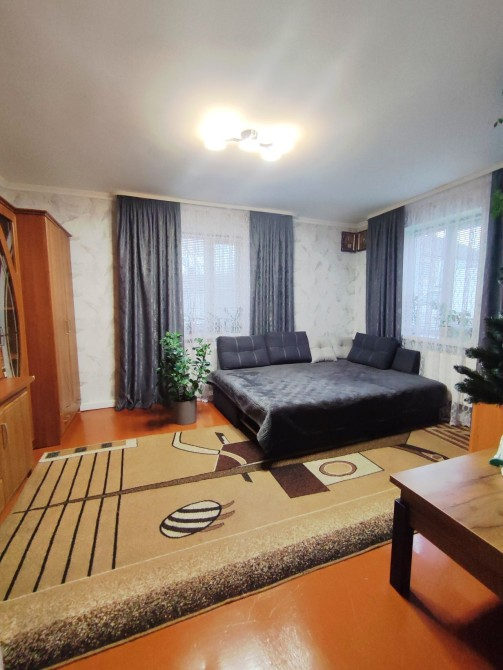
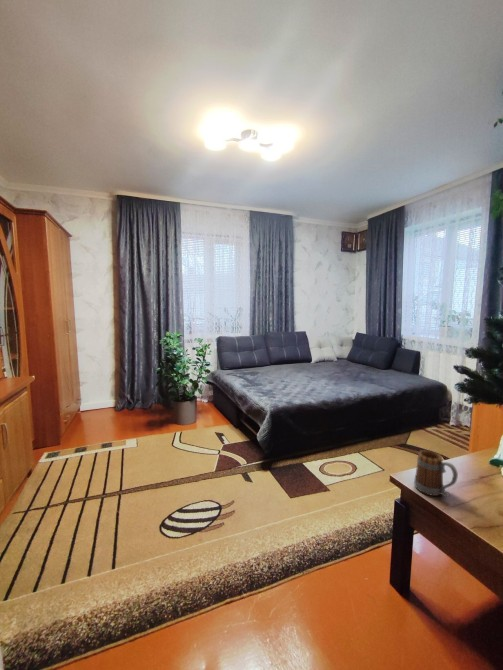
+ mug (435, 474)
